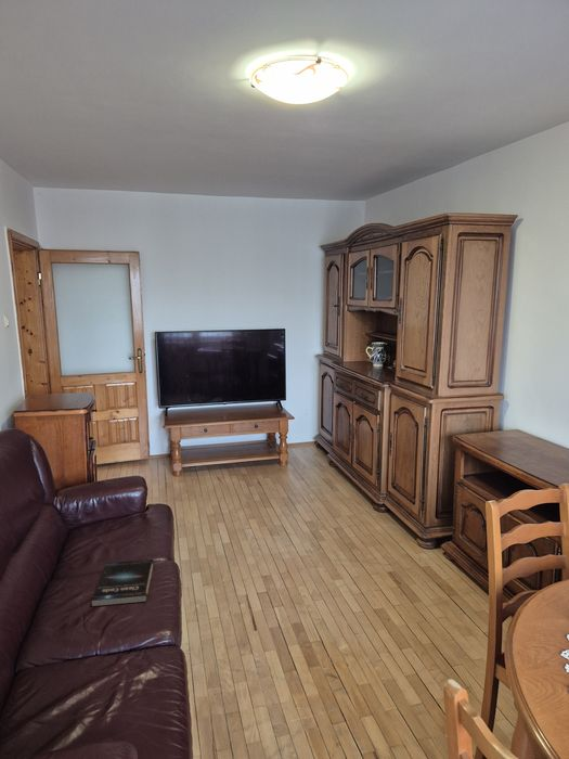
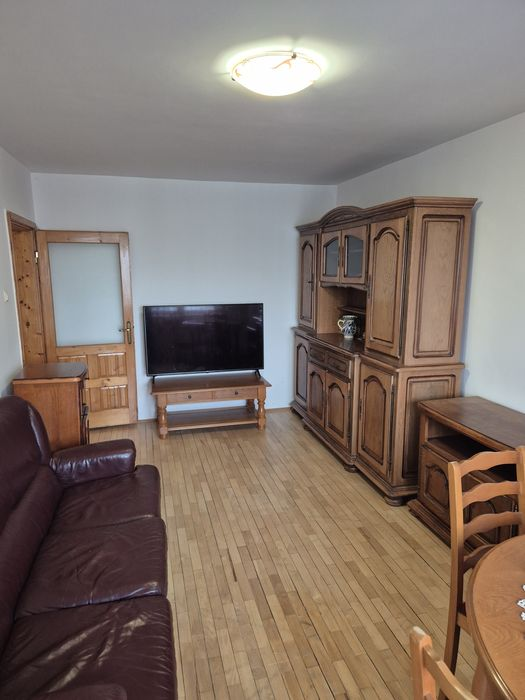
- book (125, 580)
